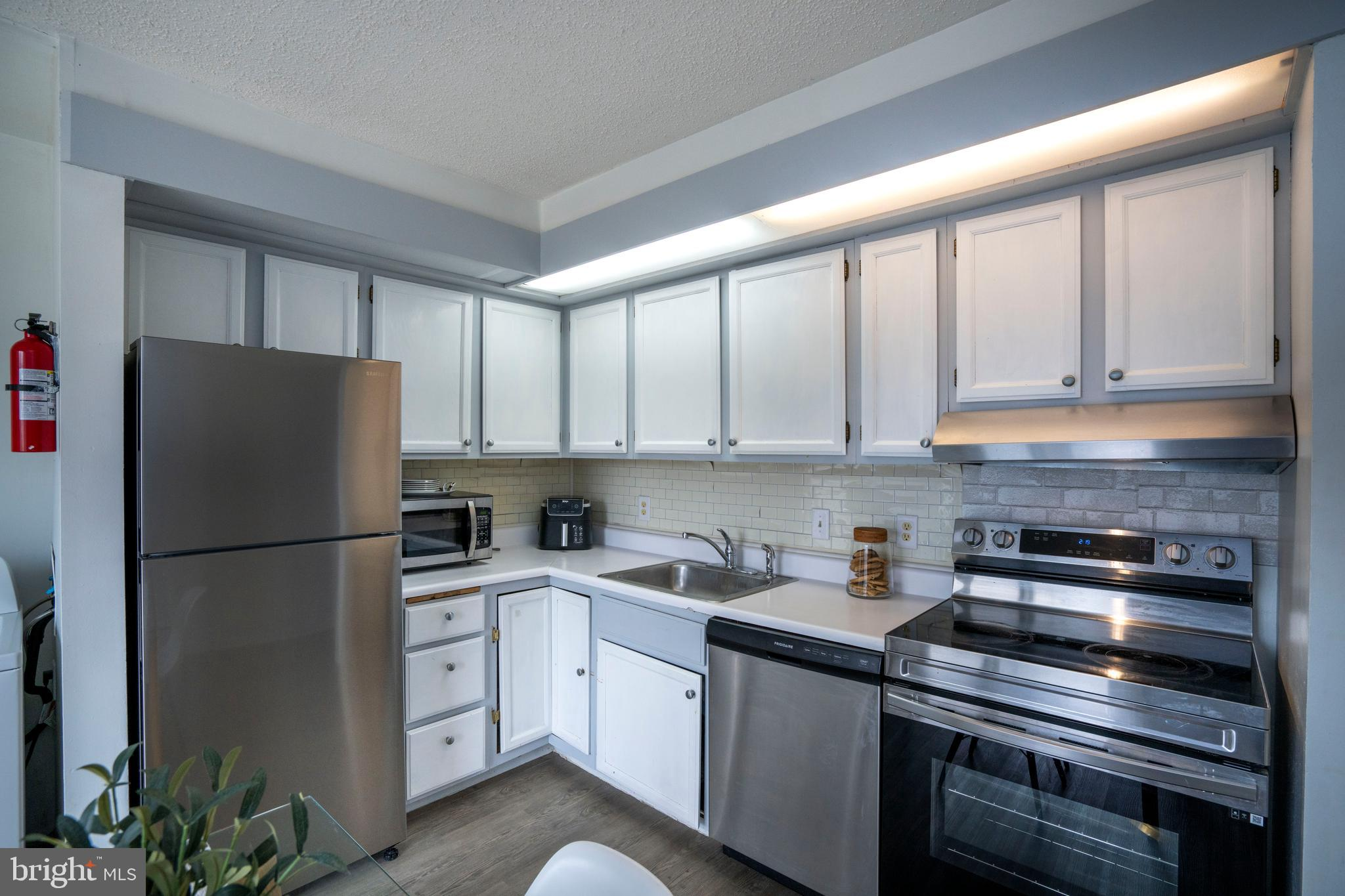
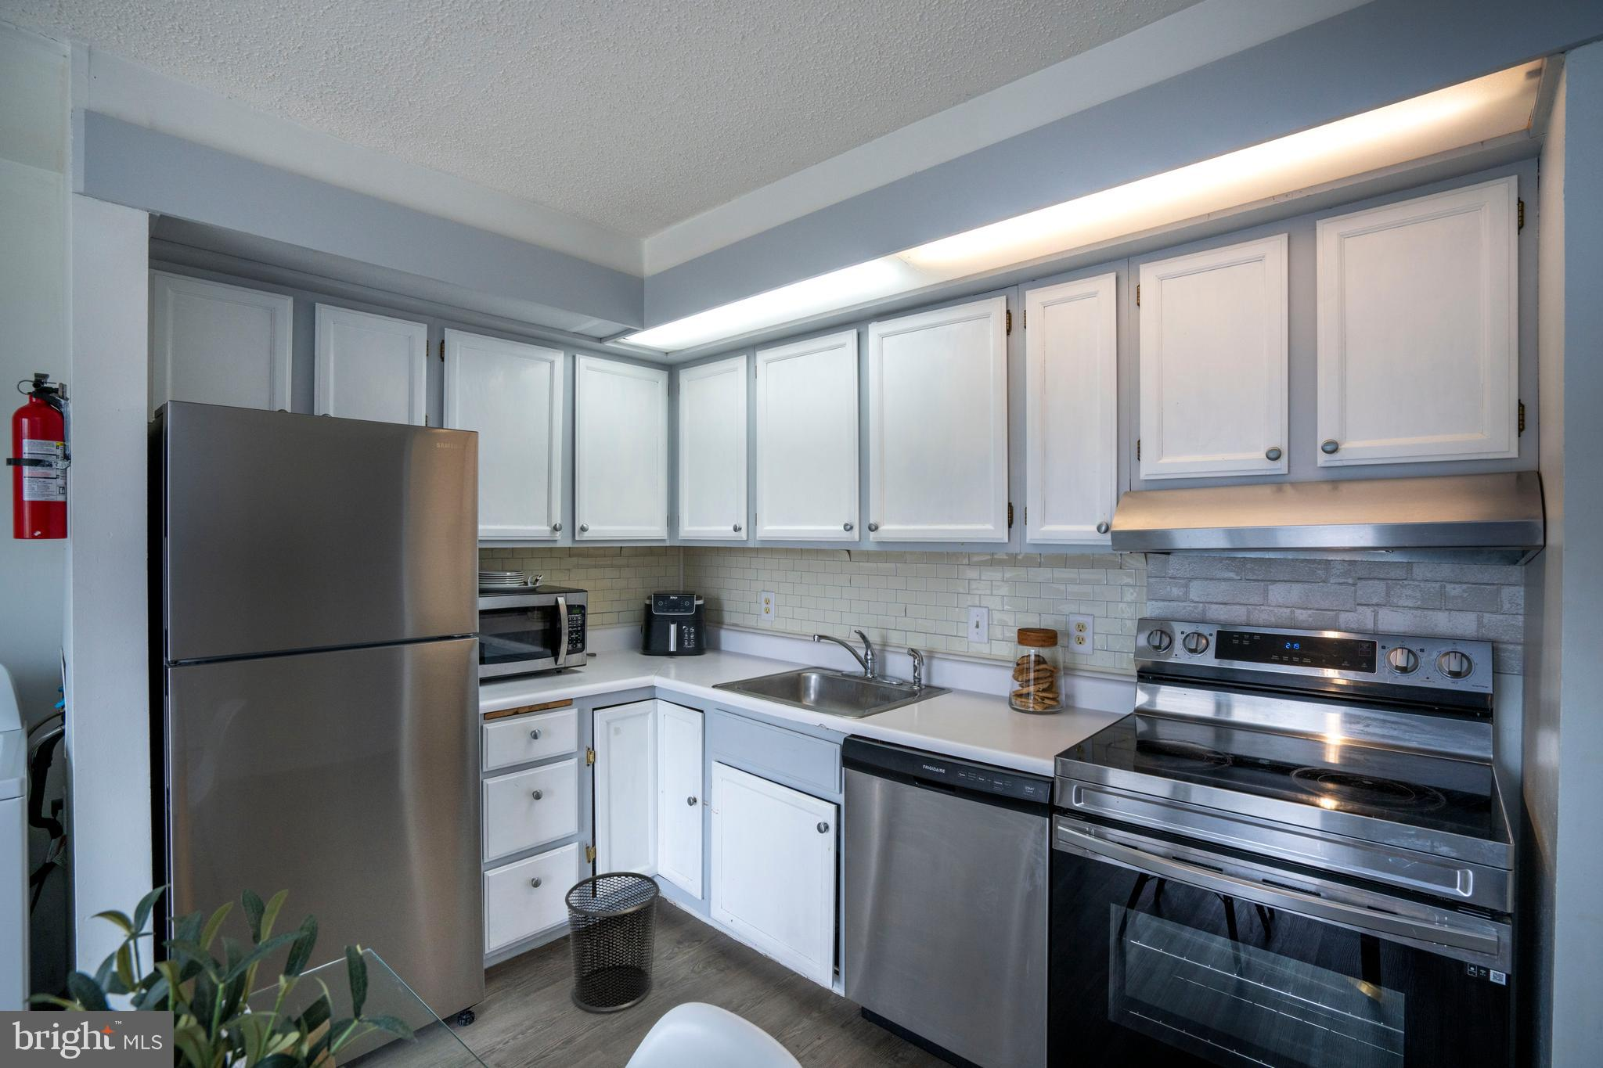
+ trash can (613, 939)
